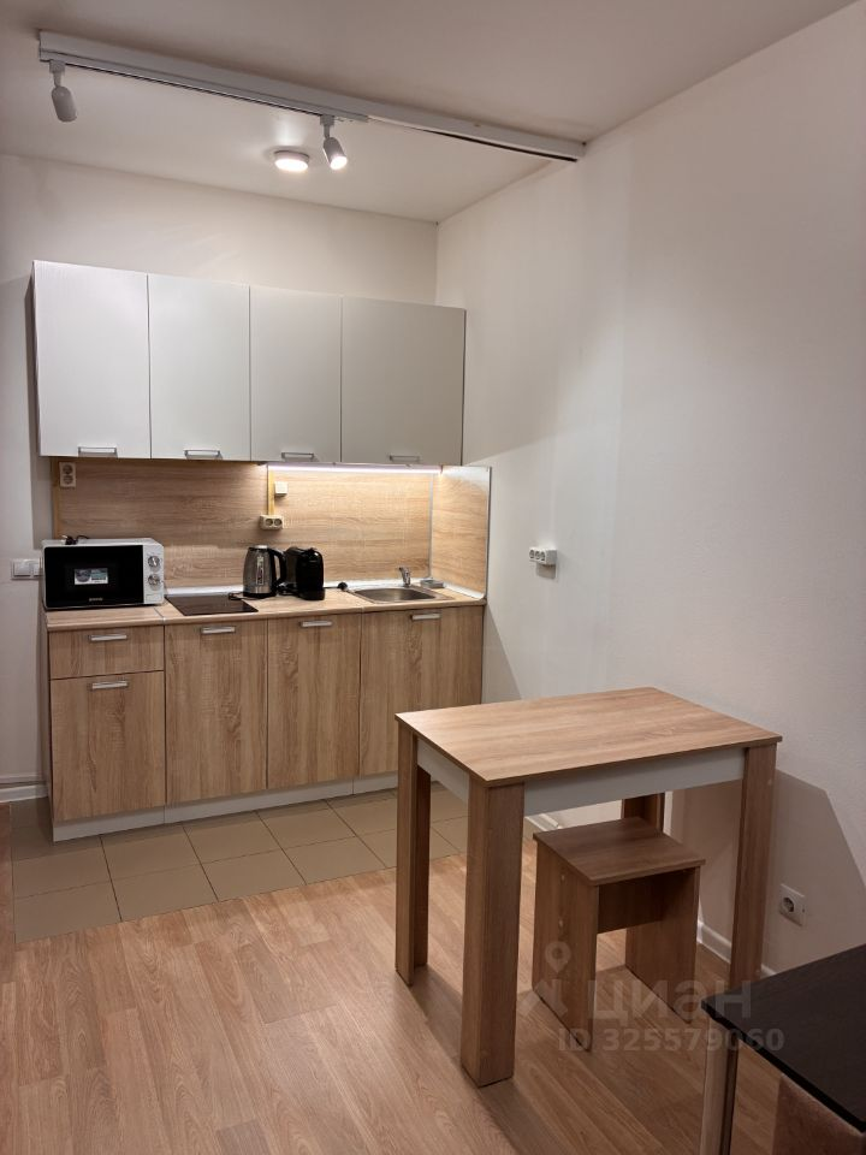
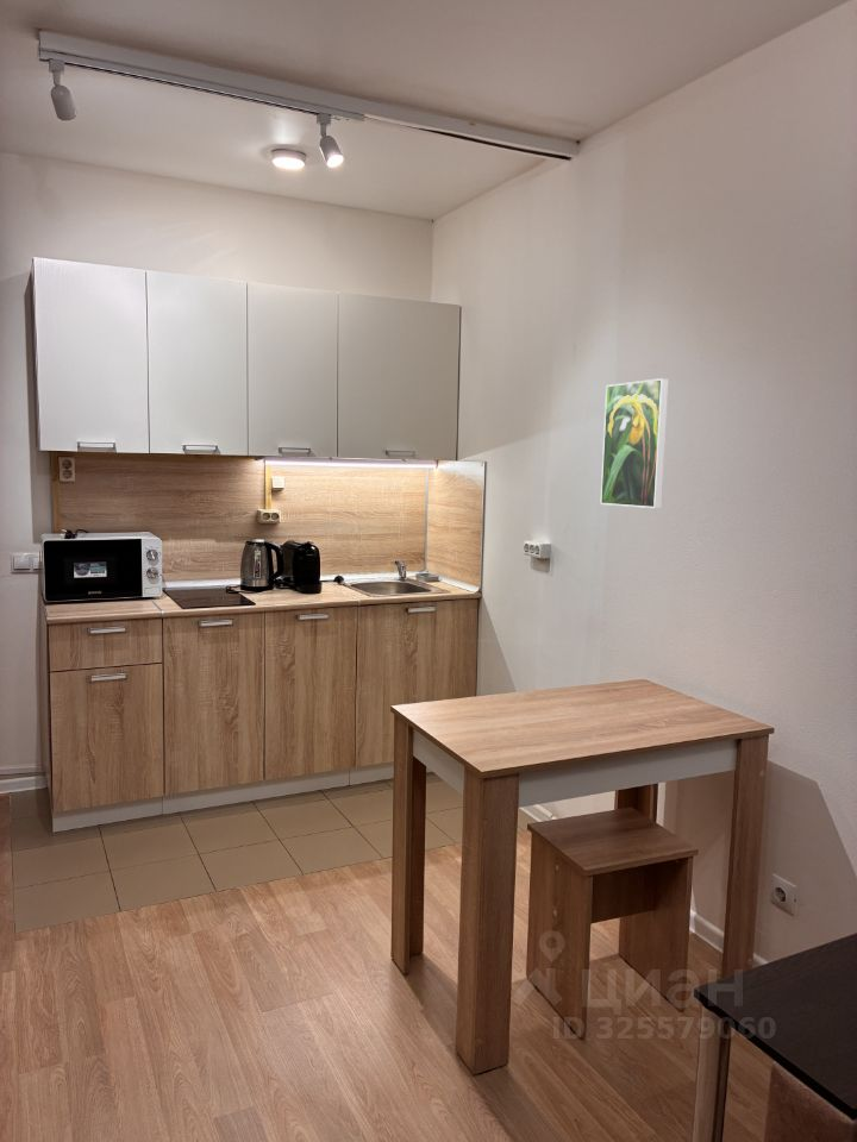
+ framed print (632, 444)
